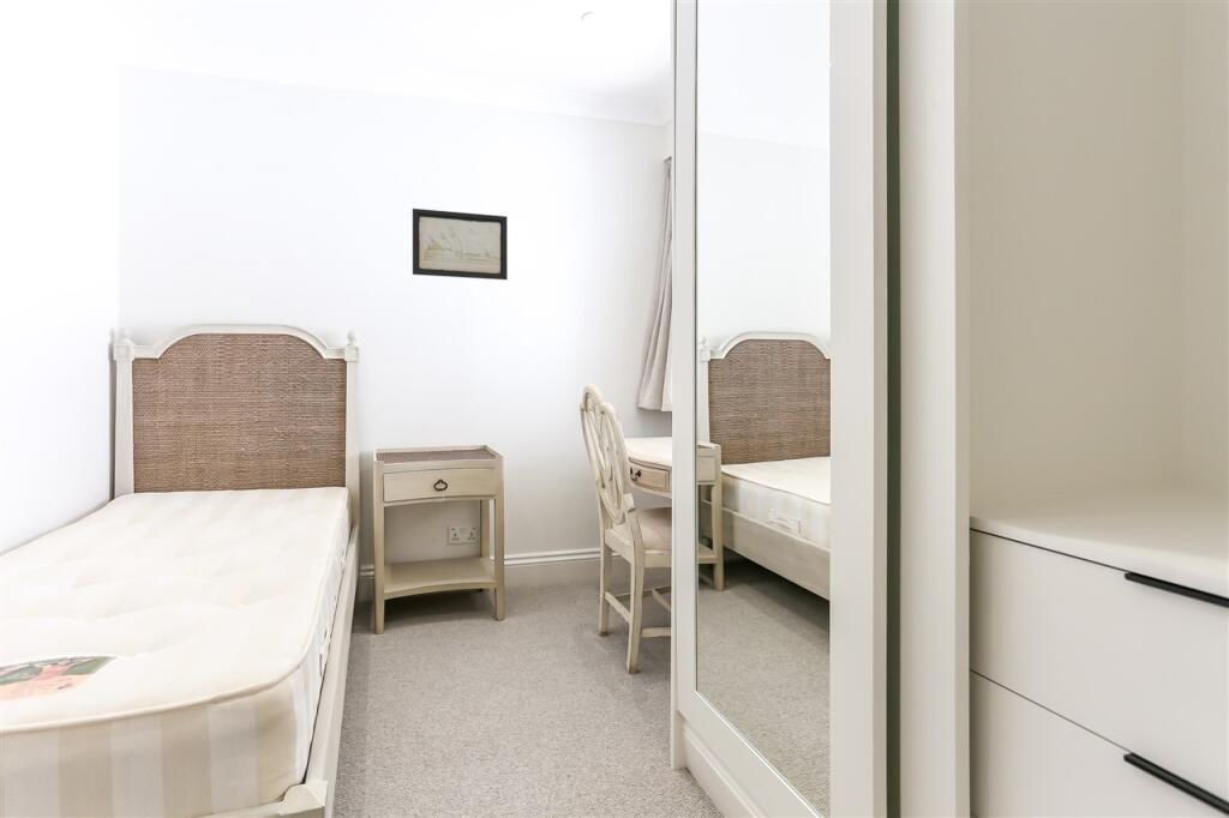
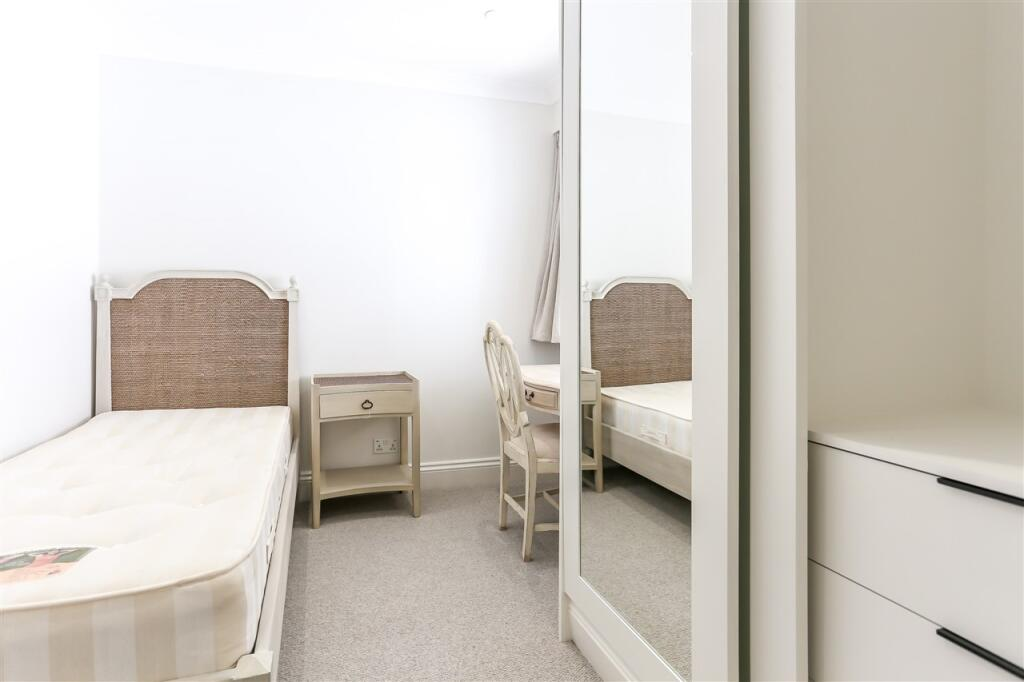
- wall art (460, 245)
